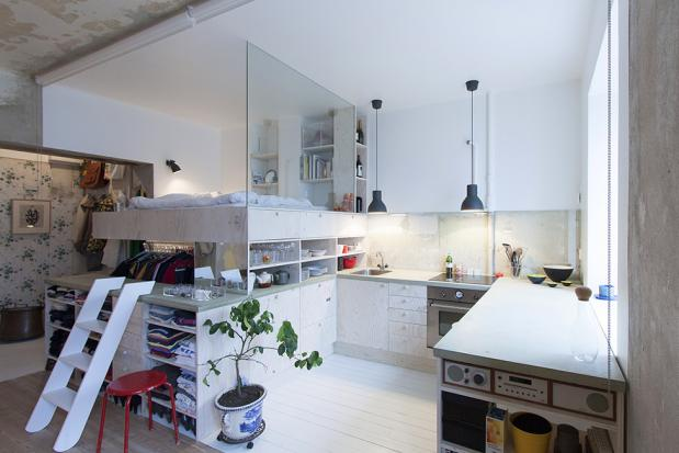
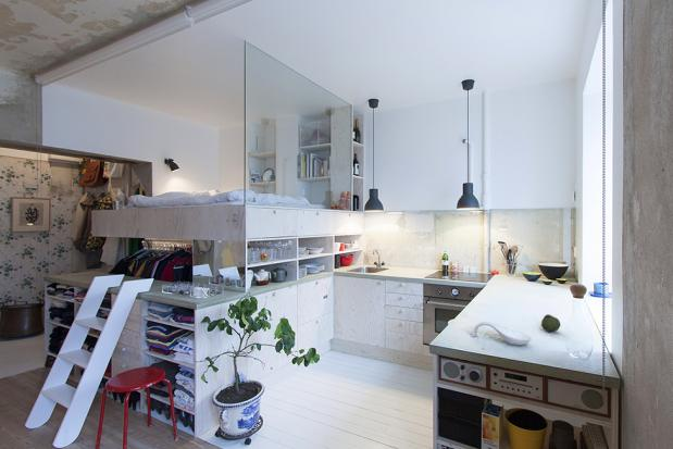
+ fruit (550, 323)
+ spoon rest (500, 332)
